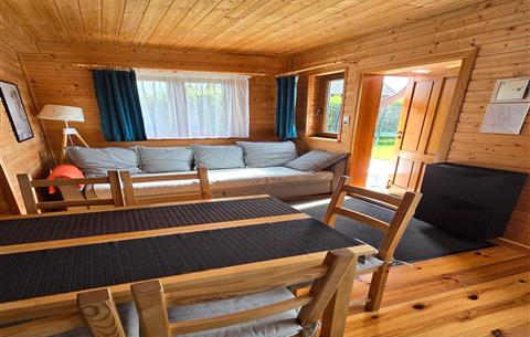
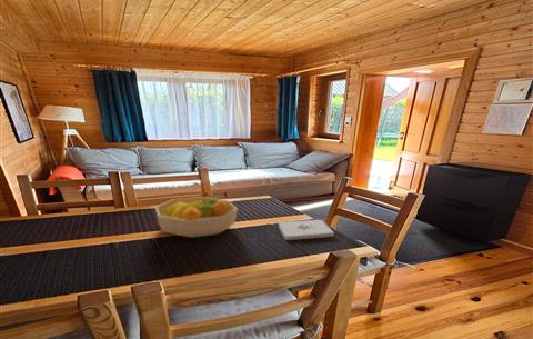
+ fruit bowl (195, 212)
+ notepad (304, 229)
